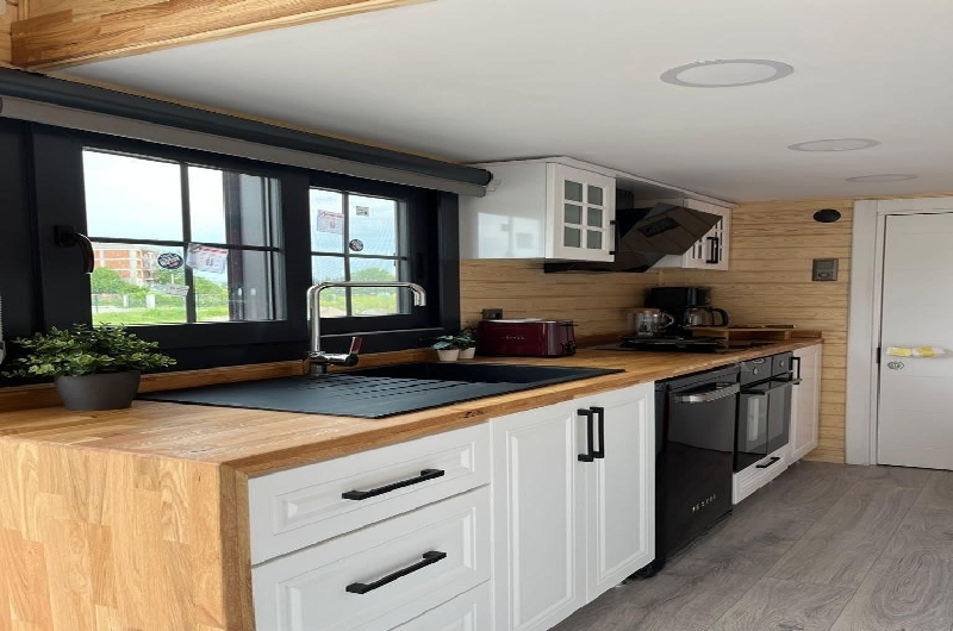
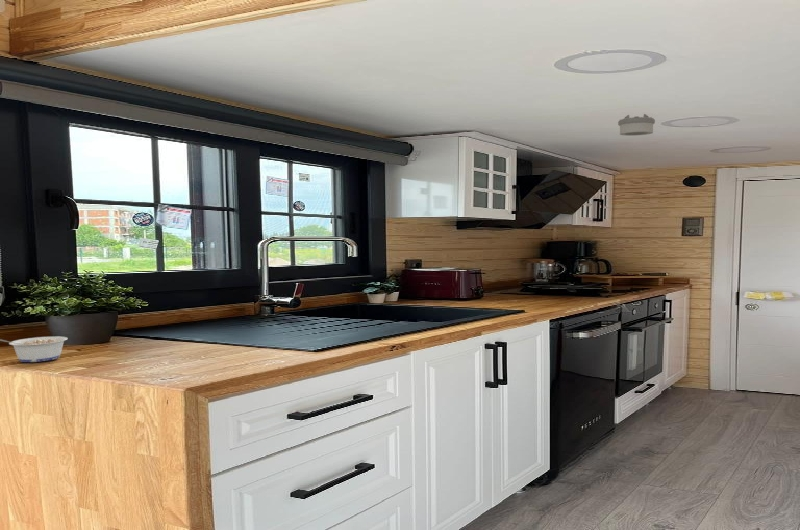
+ legume (37, 348)
+ smoke detector (636, 124)
